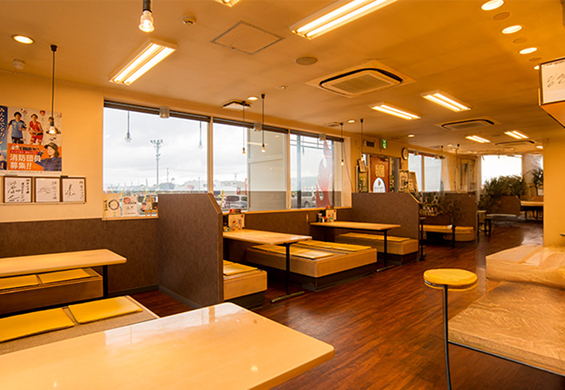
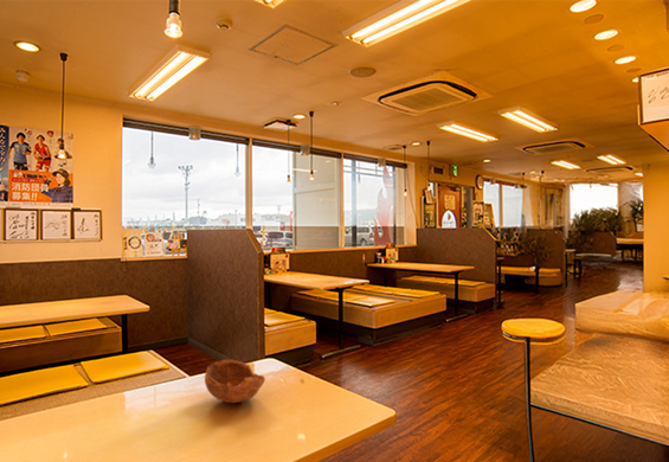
+ bowl (234, 384)
